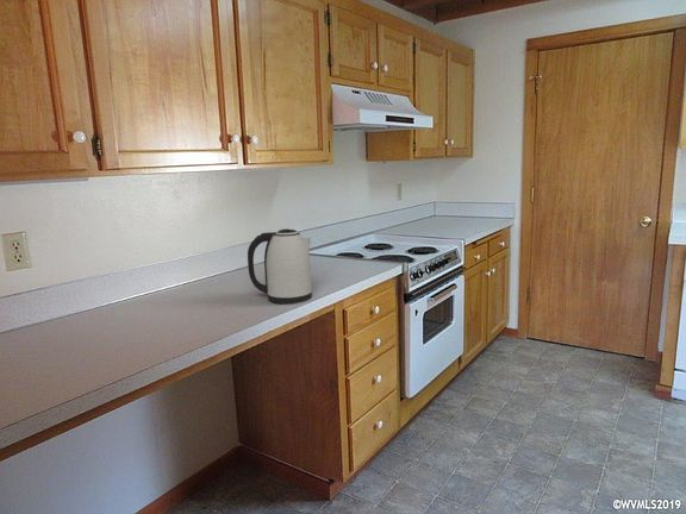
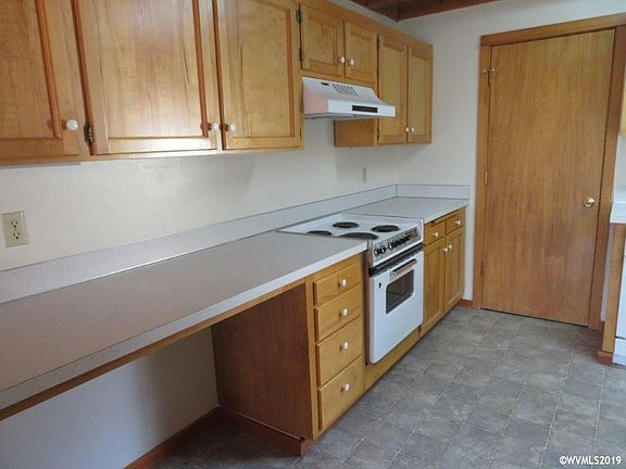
- kettle (279, 263)
